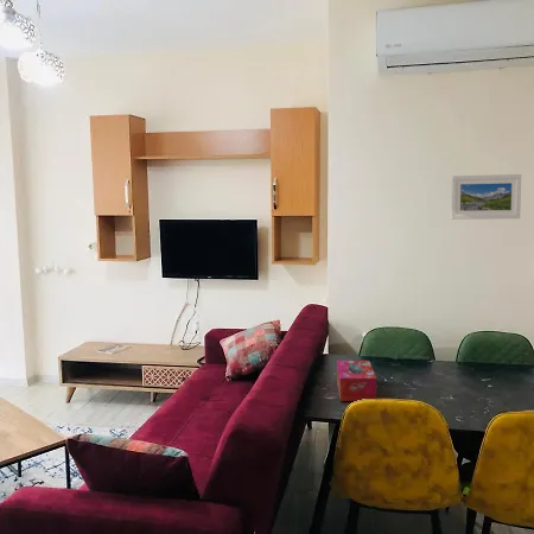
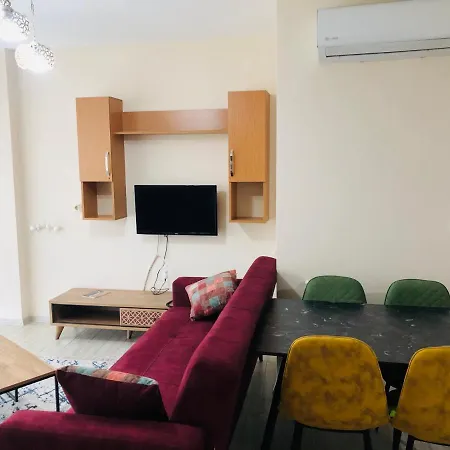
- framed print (485, 197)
- tissue box (355, 379)
